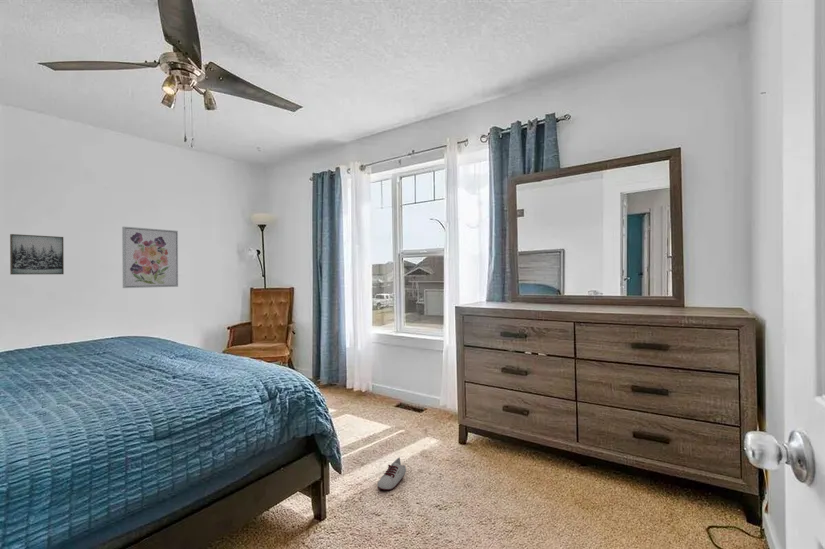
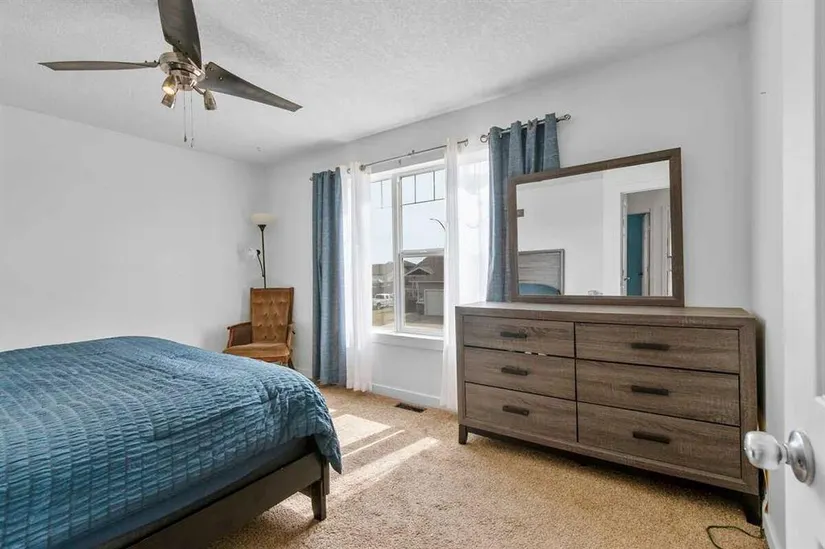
- wall art (151, 258)
- shoe (393, 473)
- wall art (37, 255)
